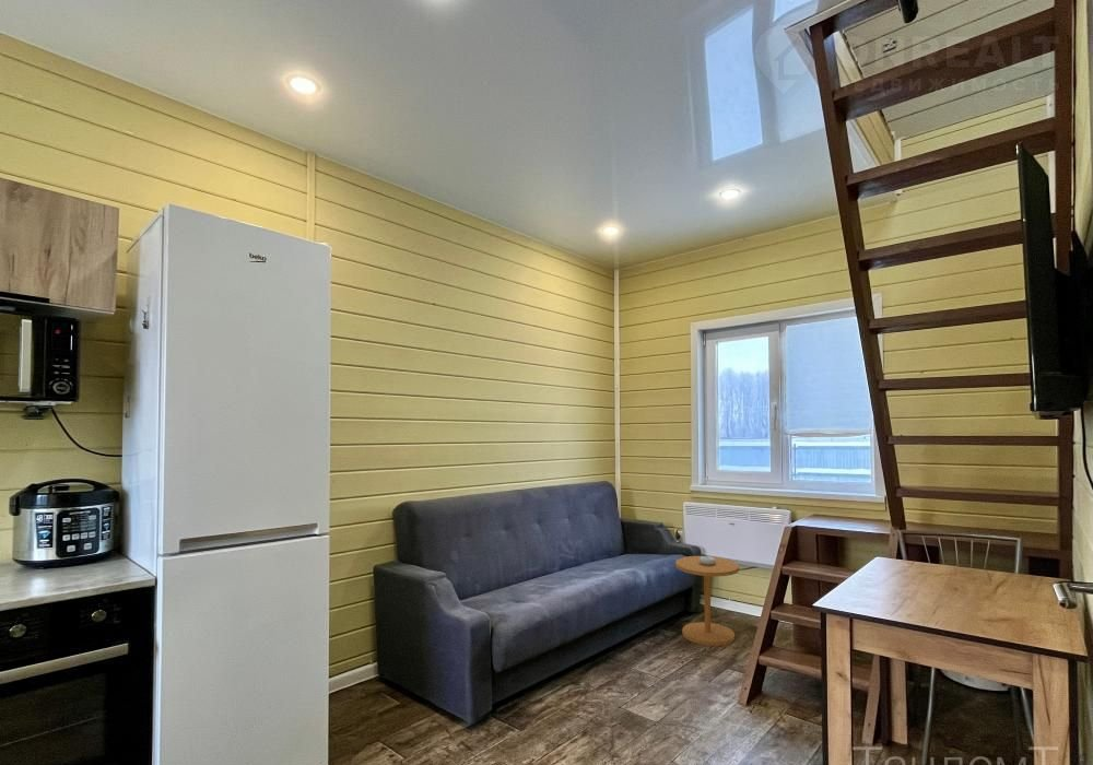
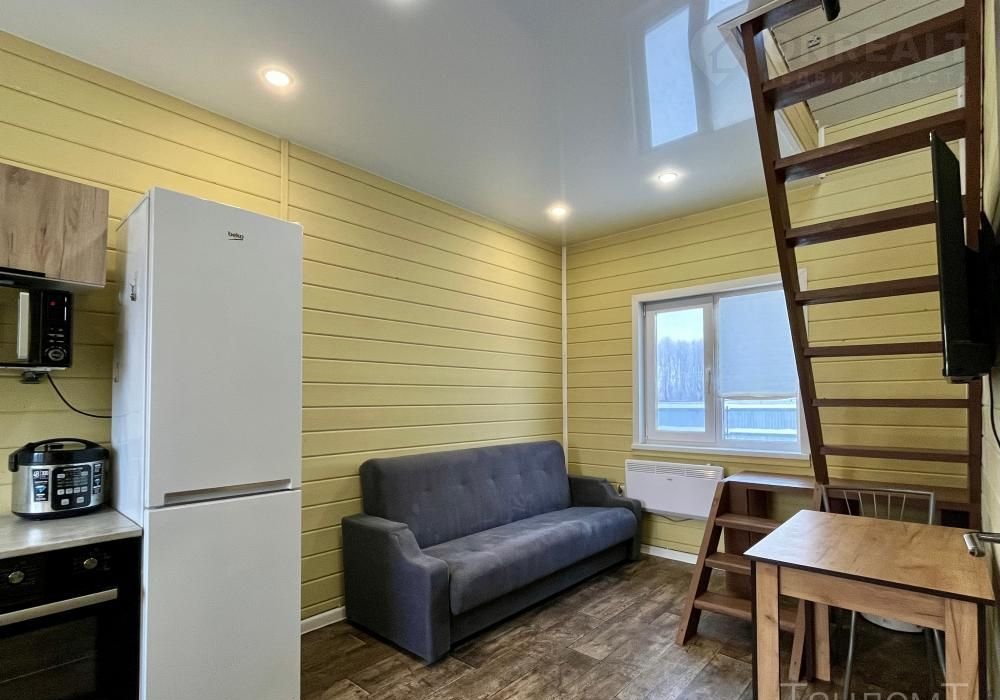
- side table (707, 596)
